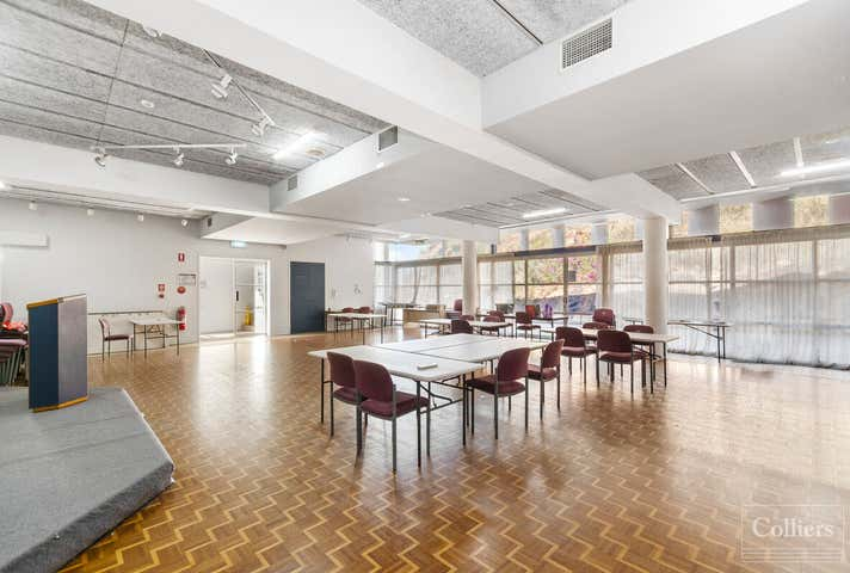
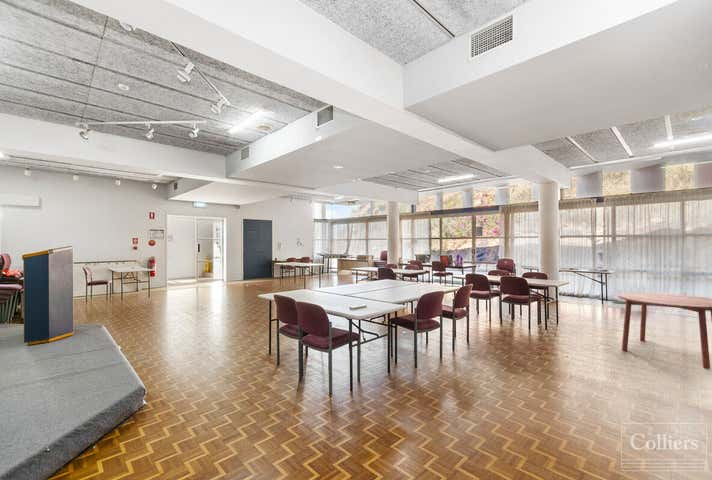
+ dining table (670, 306)
